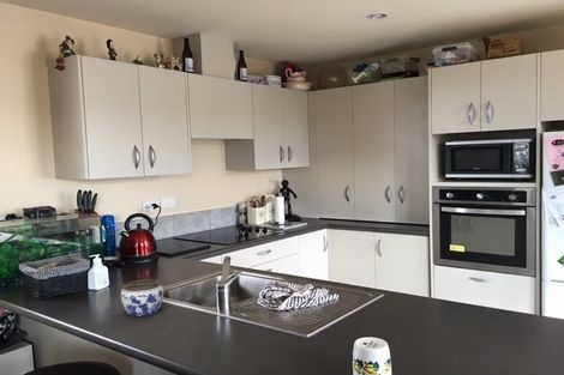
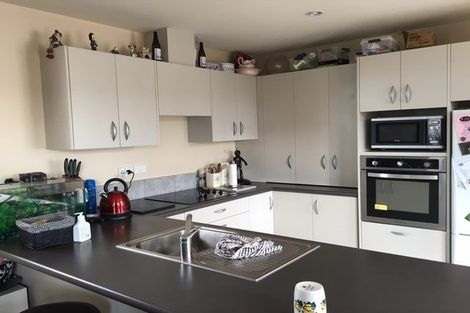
- jar (142, 297)
